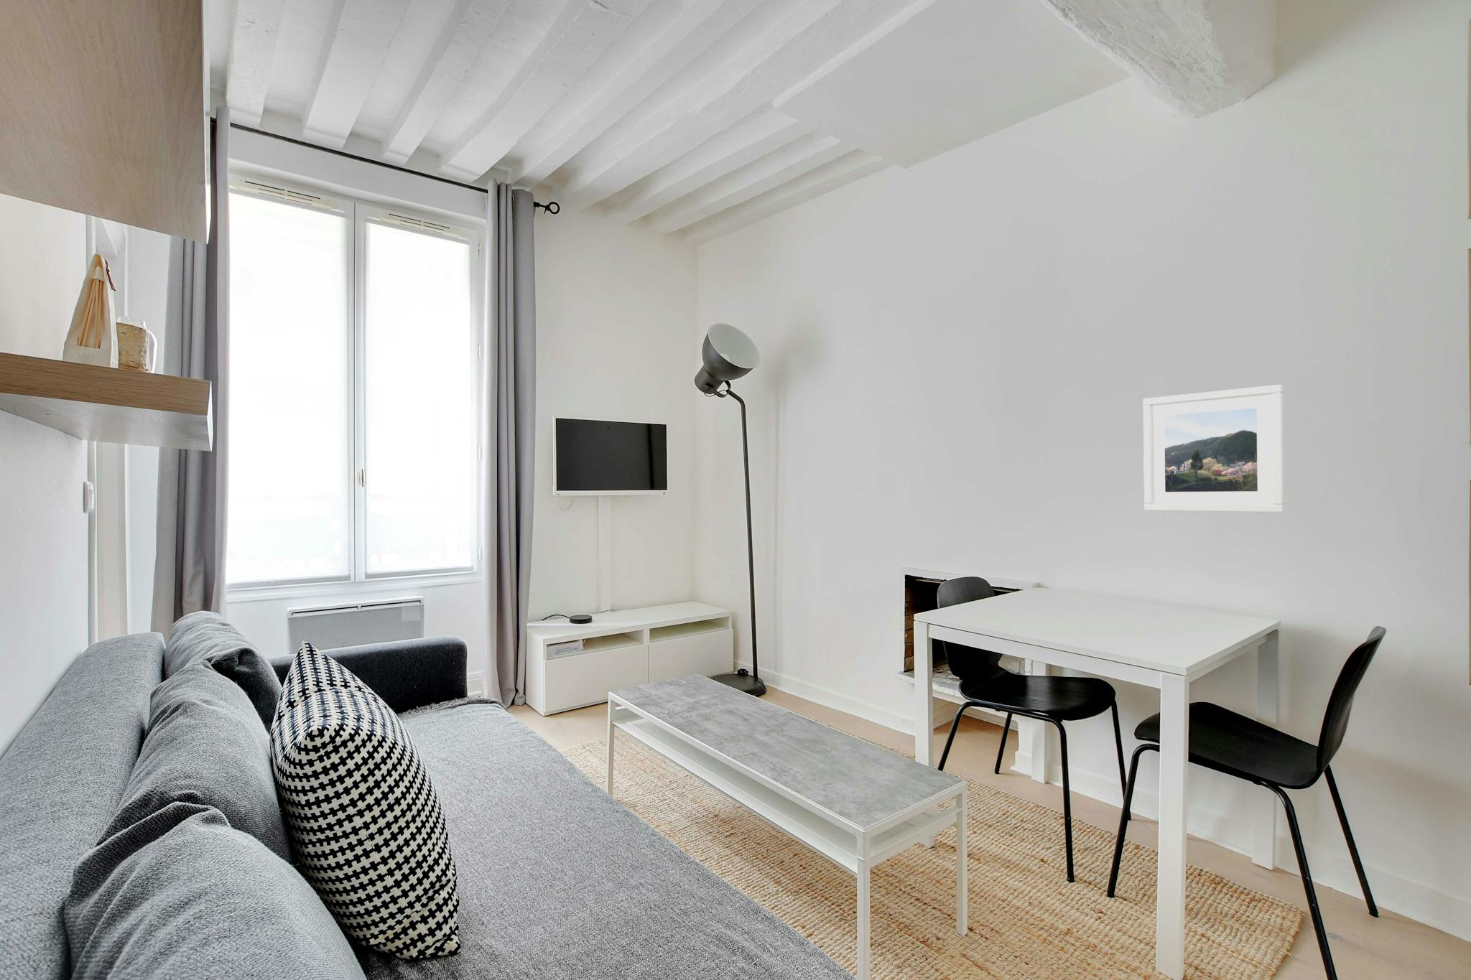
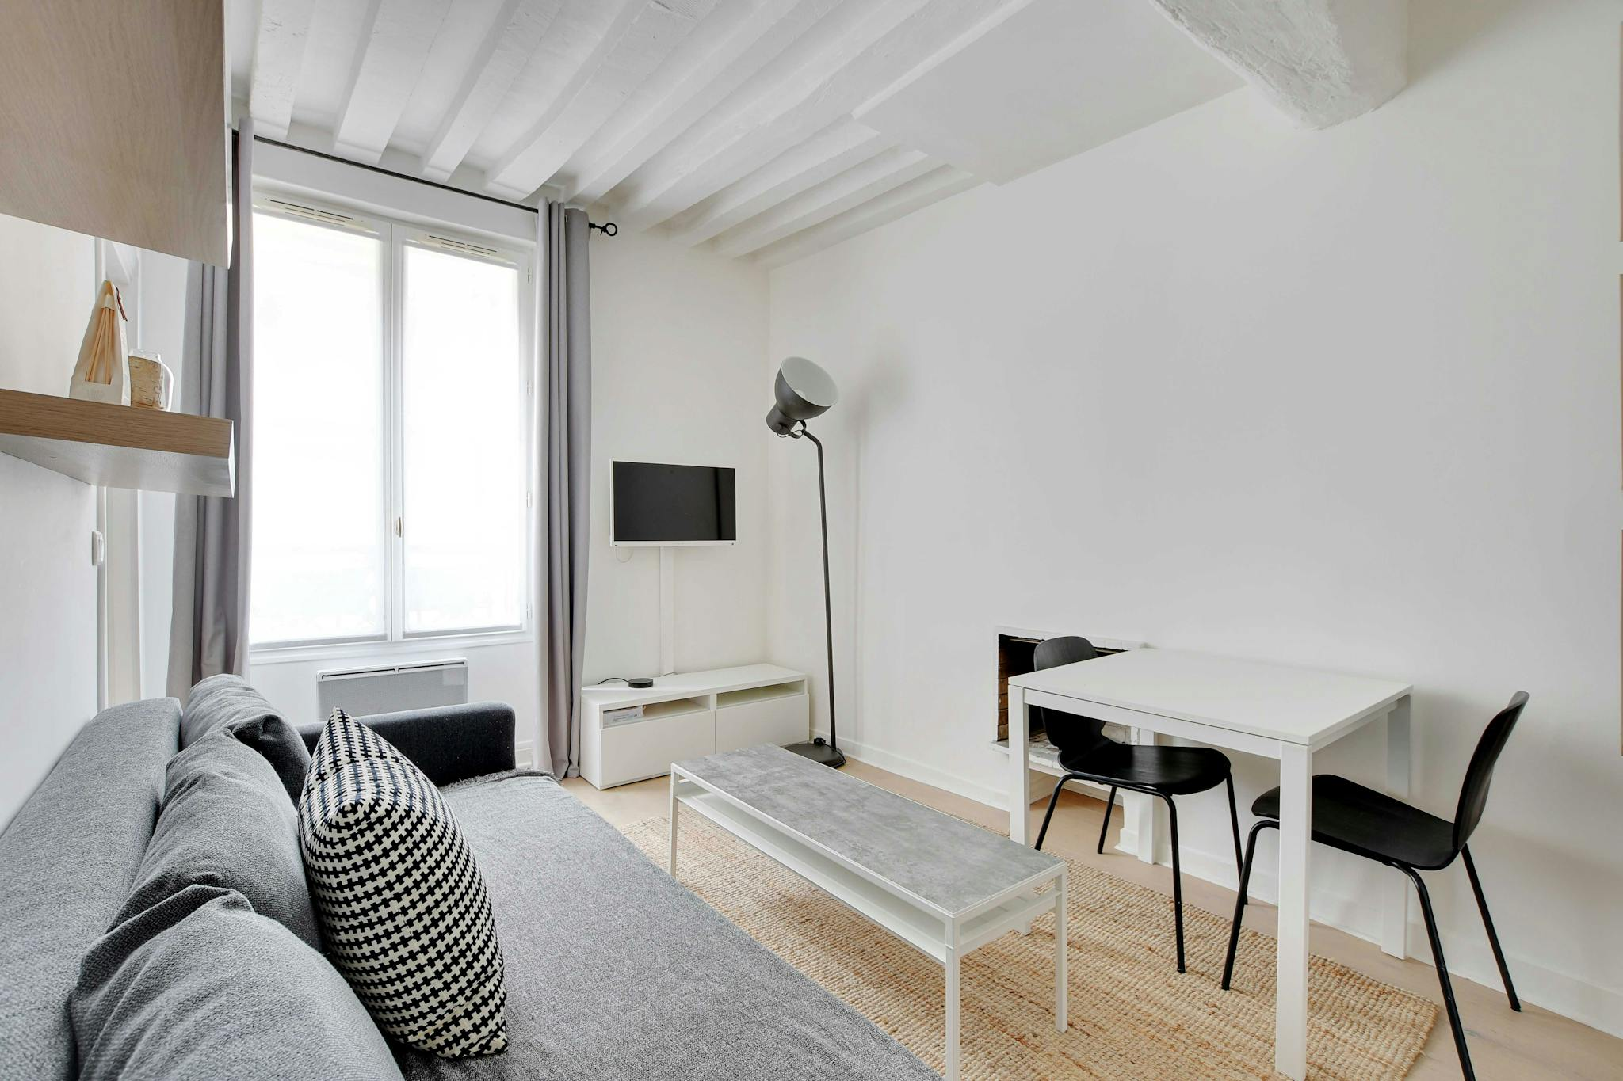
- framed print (1209, 452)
